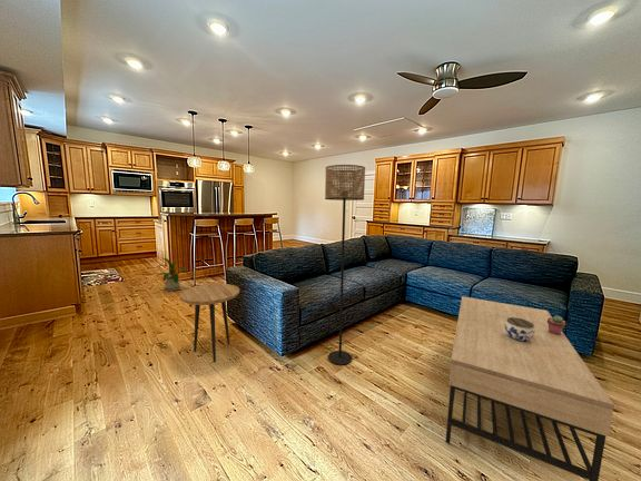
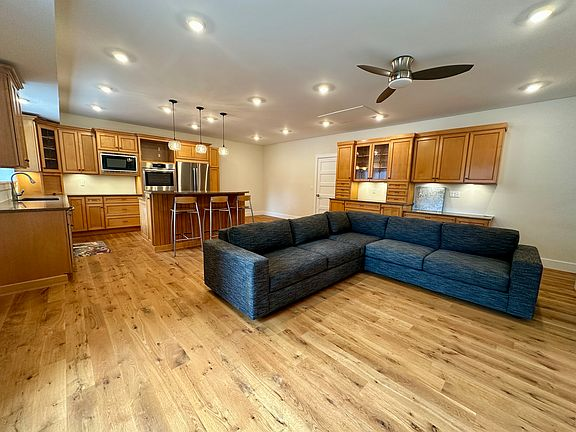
- potted succulent (555, 324)
- floor lamp (342, 267)
- side table (211, 322)
- house plant (171, 274)
- jar (519, 328)
- coffee table (504, 364)
